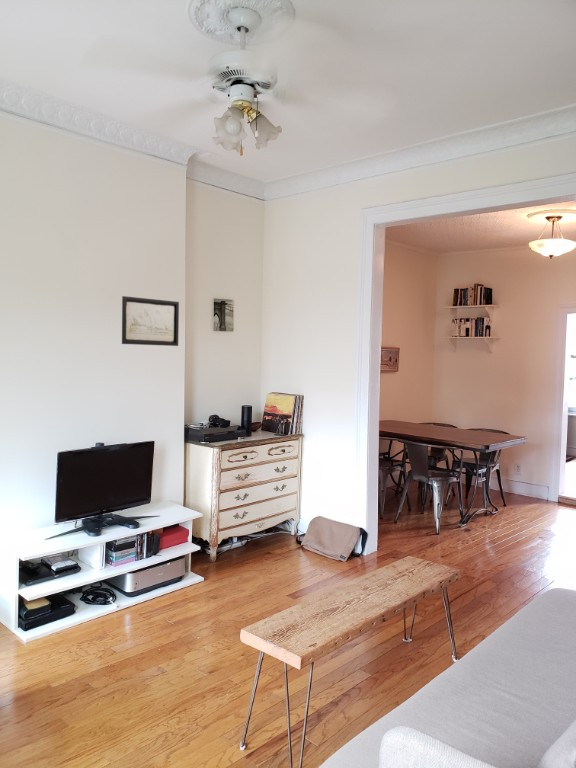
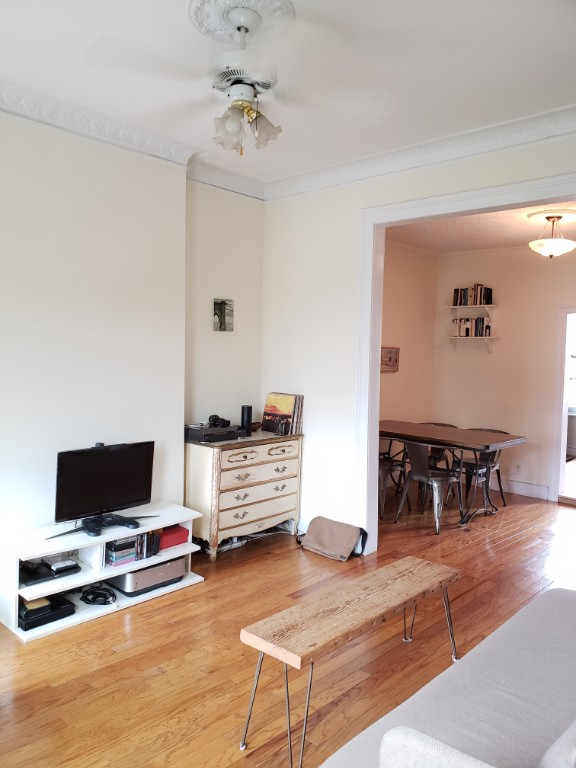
- wall art (151, 322)
